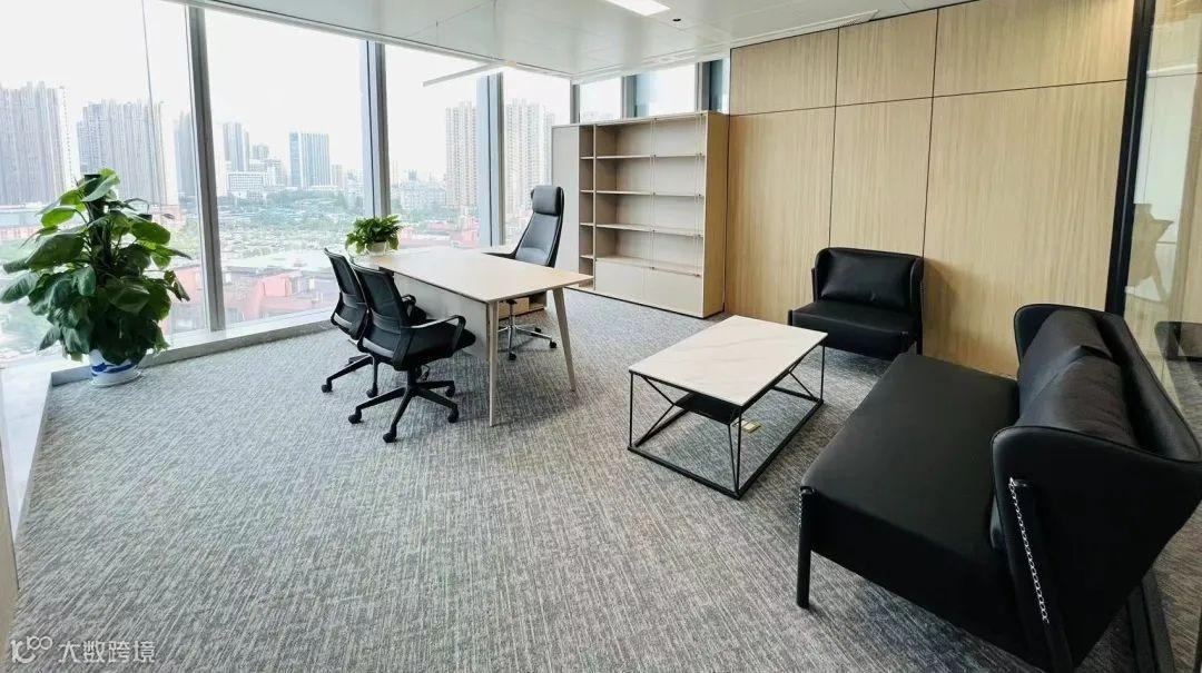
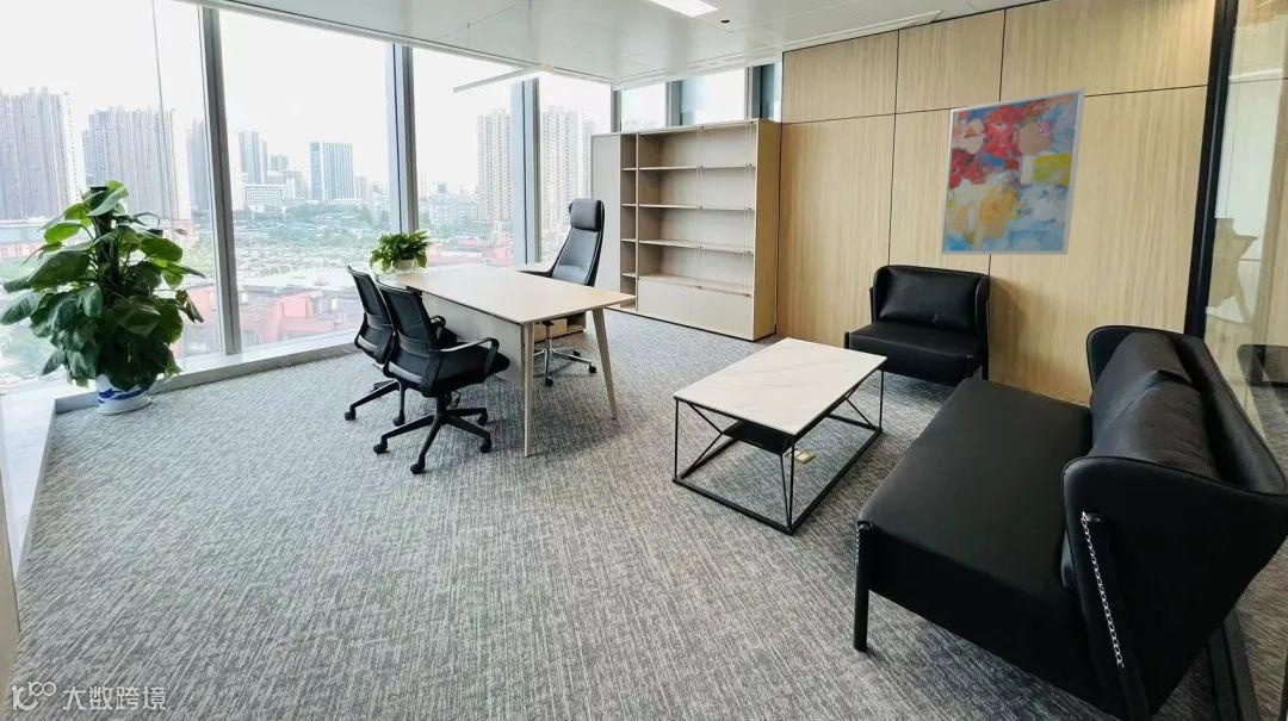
+ wall art (1007, 179)
